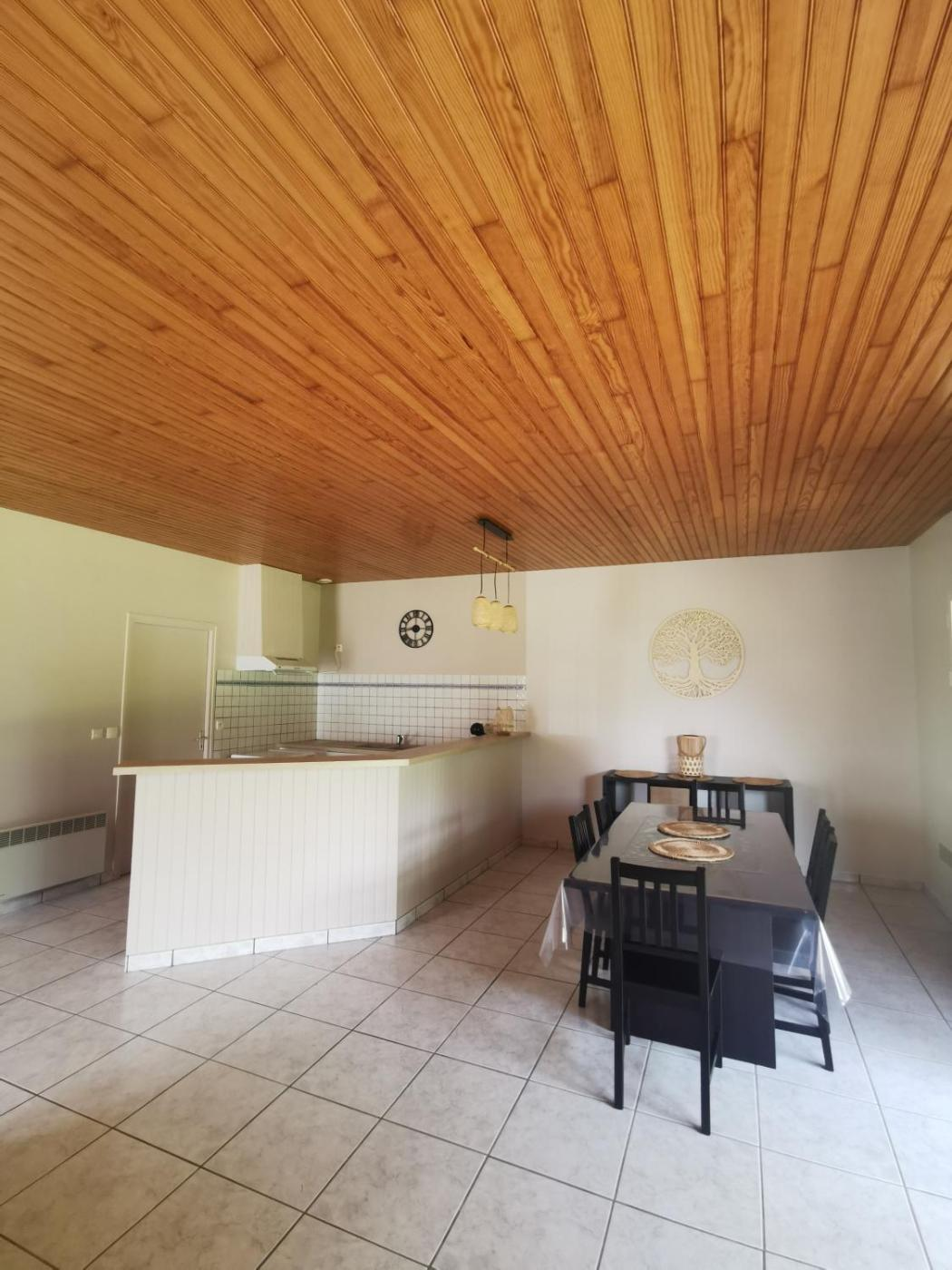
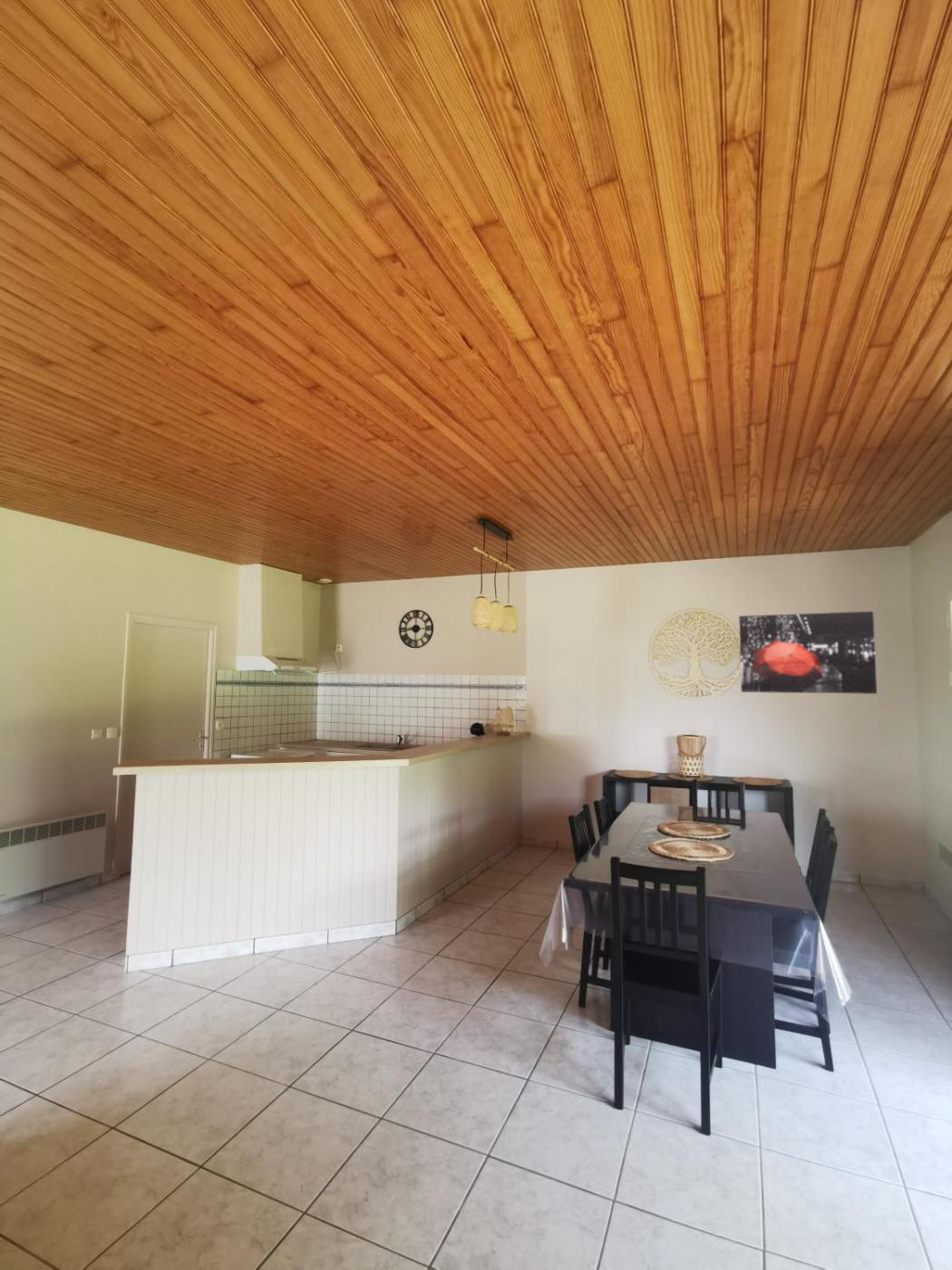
+ wall art (804, 653)
